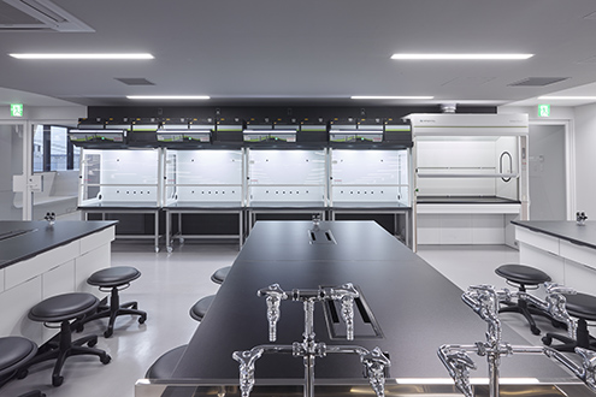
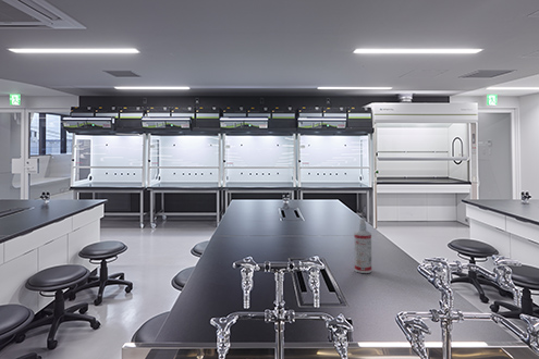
+ spray bottle (363, 244)
